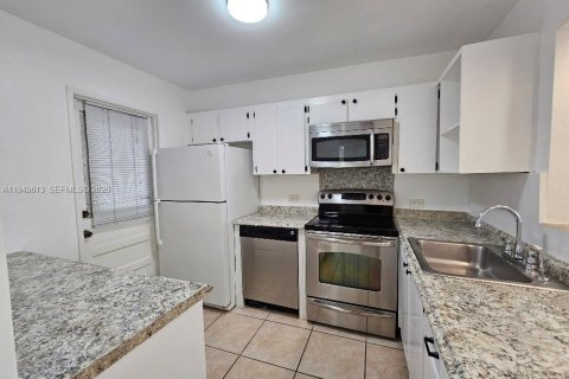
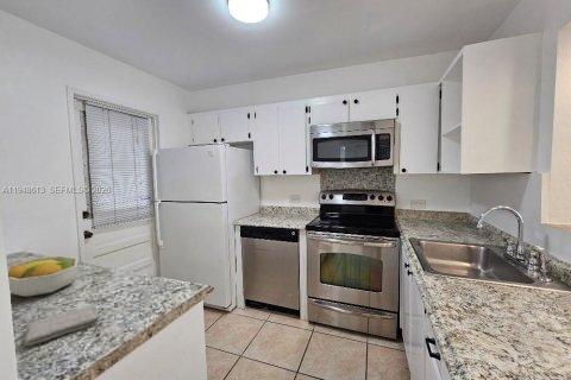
+ washcloth (64, 322)
+ fruit bowl (42, 271)
